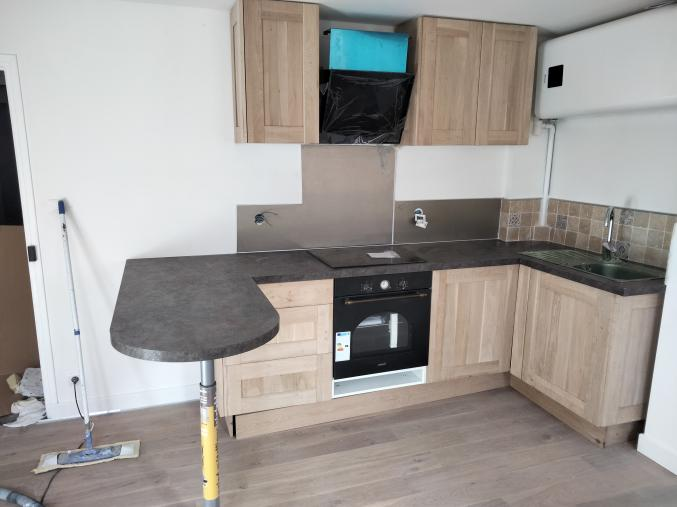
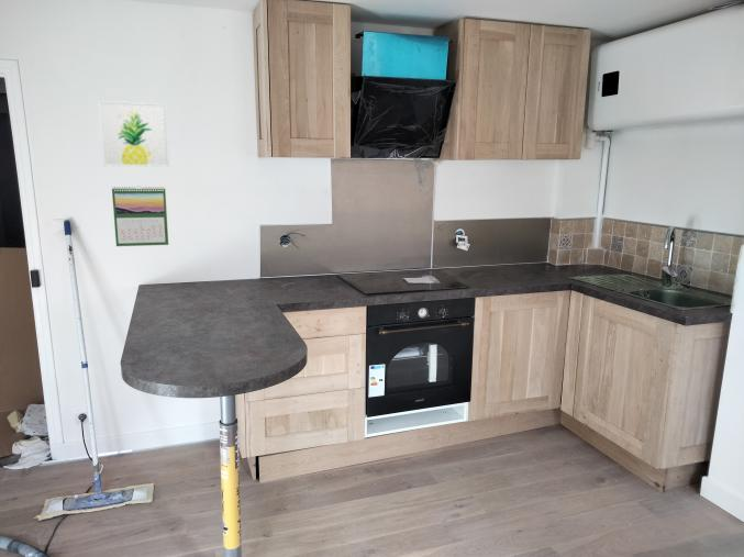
+ wall art (135, 134)
+ calendar (141, 215)
